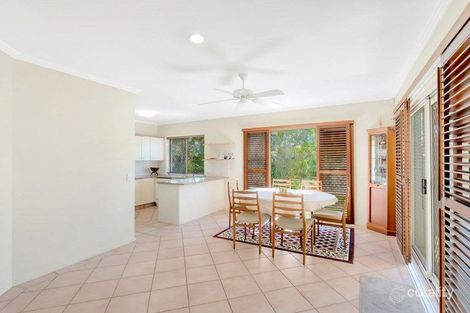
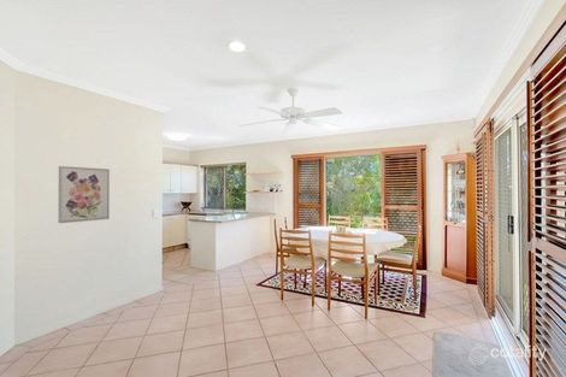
+ wall art (86, 194)
